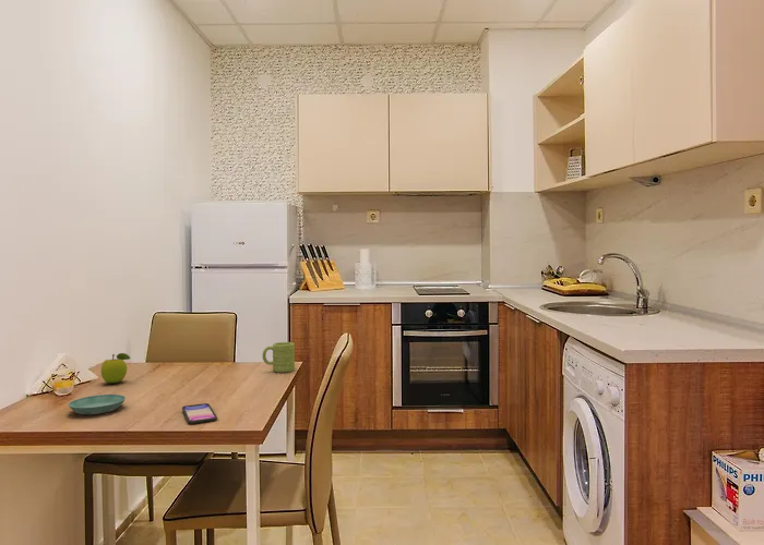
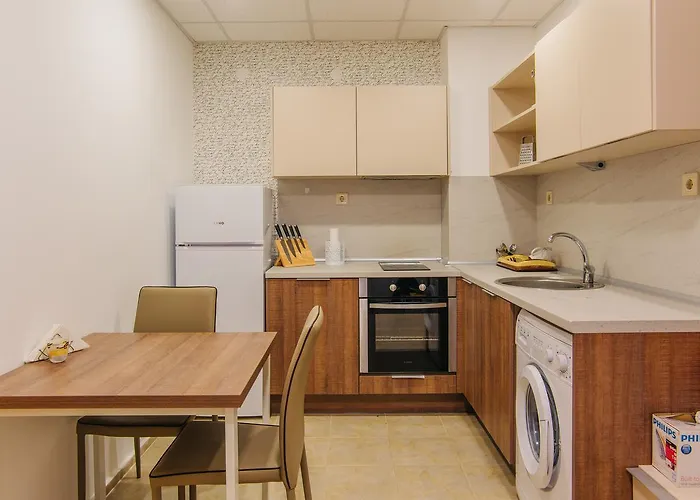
- mug (278, 356)
- smartphone (199, 412)
- fruit (116, 367)
- saucer (97, 404)
